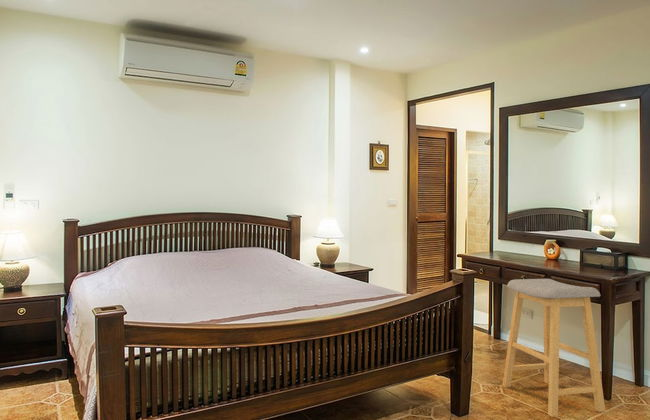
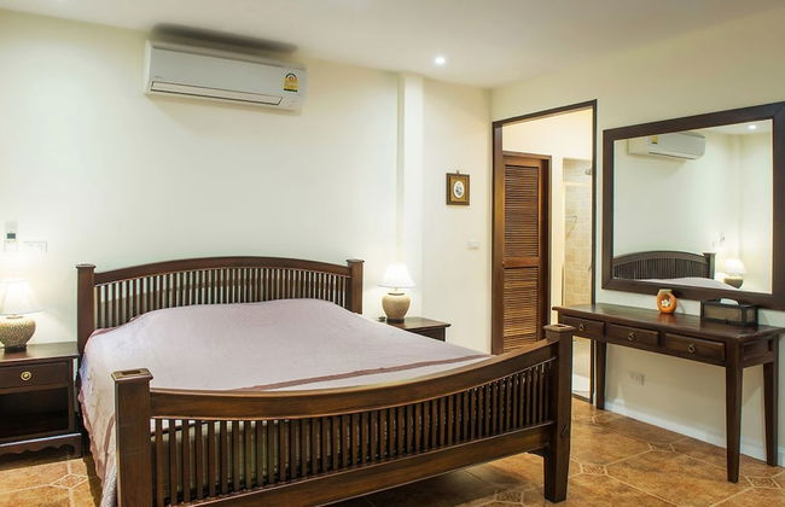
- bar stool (550, 340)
